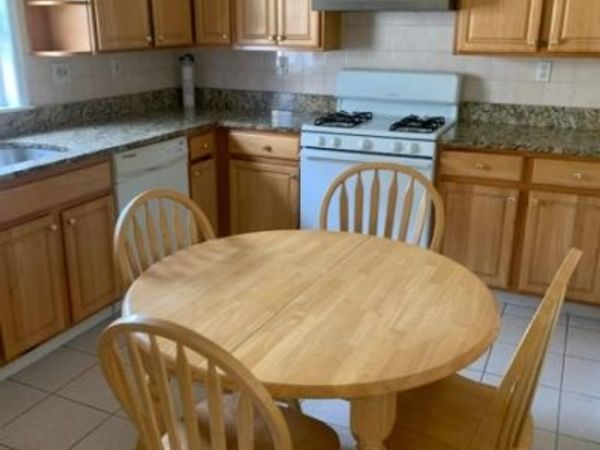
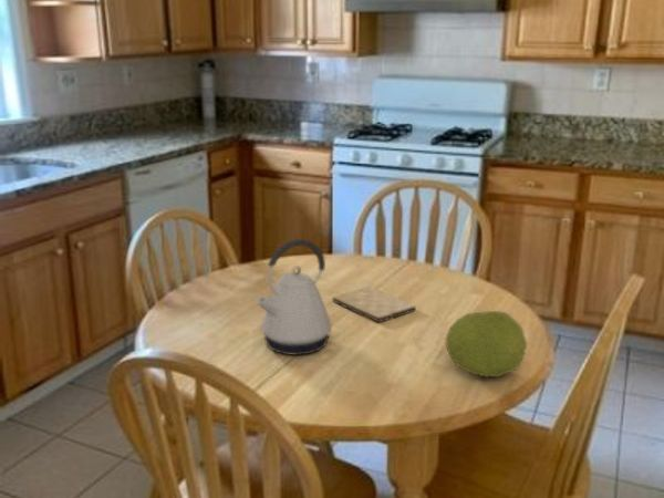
+ cutting board (373, 303)
+ kettle (293, 293)
+ fruit (485, 342)
